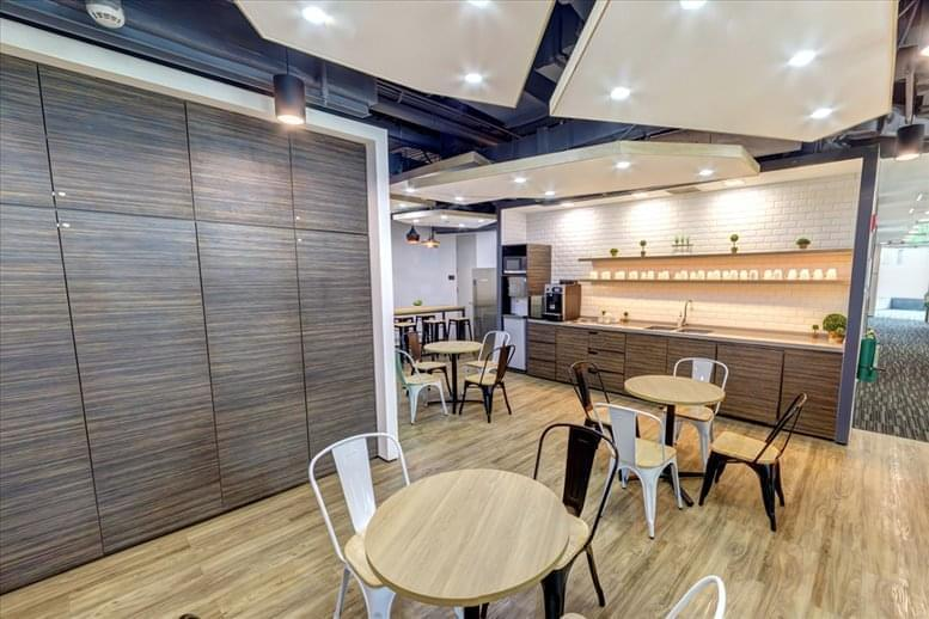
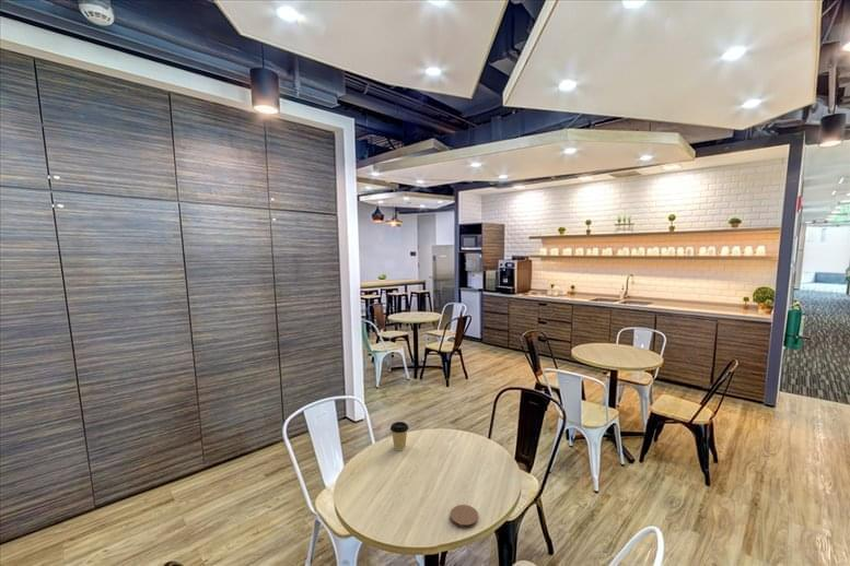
+ coffee cup (399, 436)
+ coaster (464, 516)
